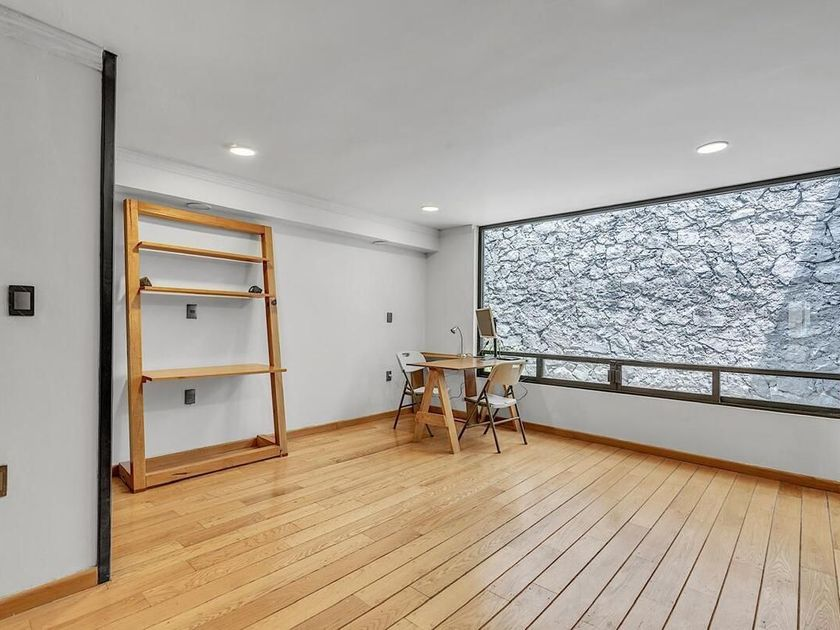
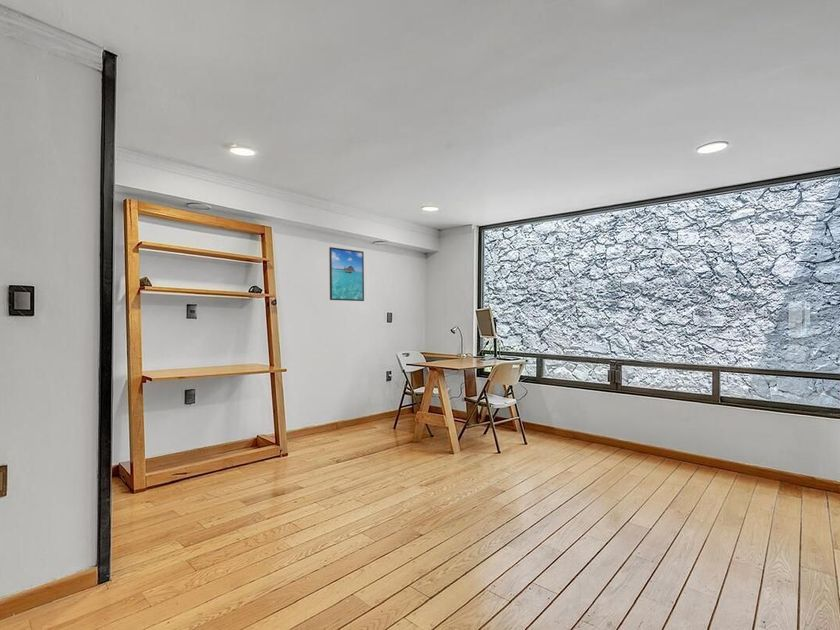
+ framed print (347, 275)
